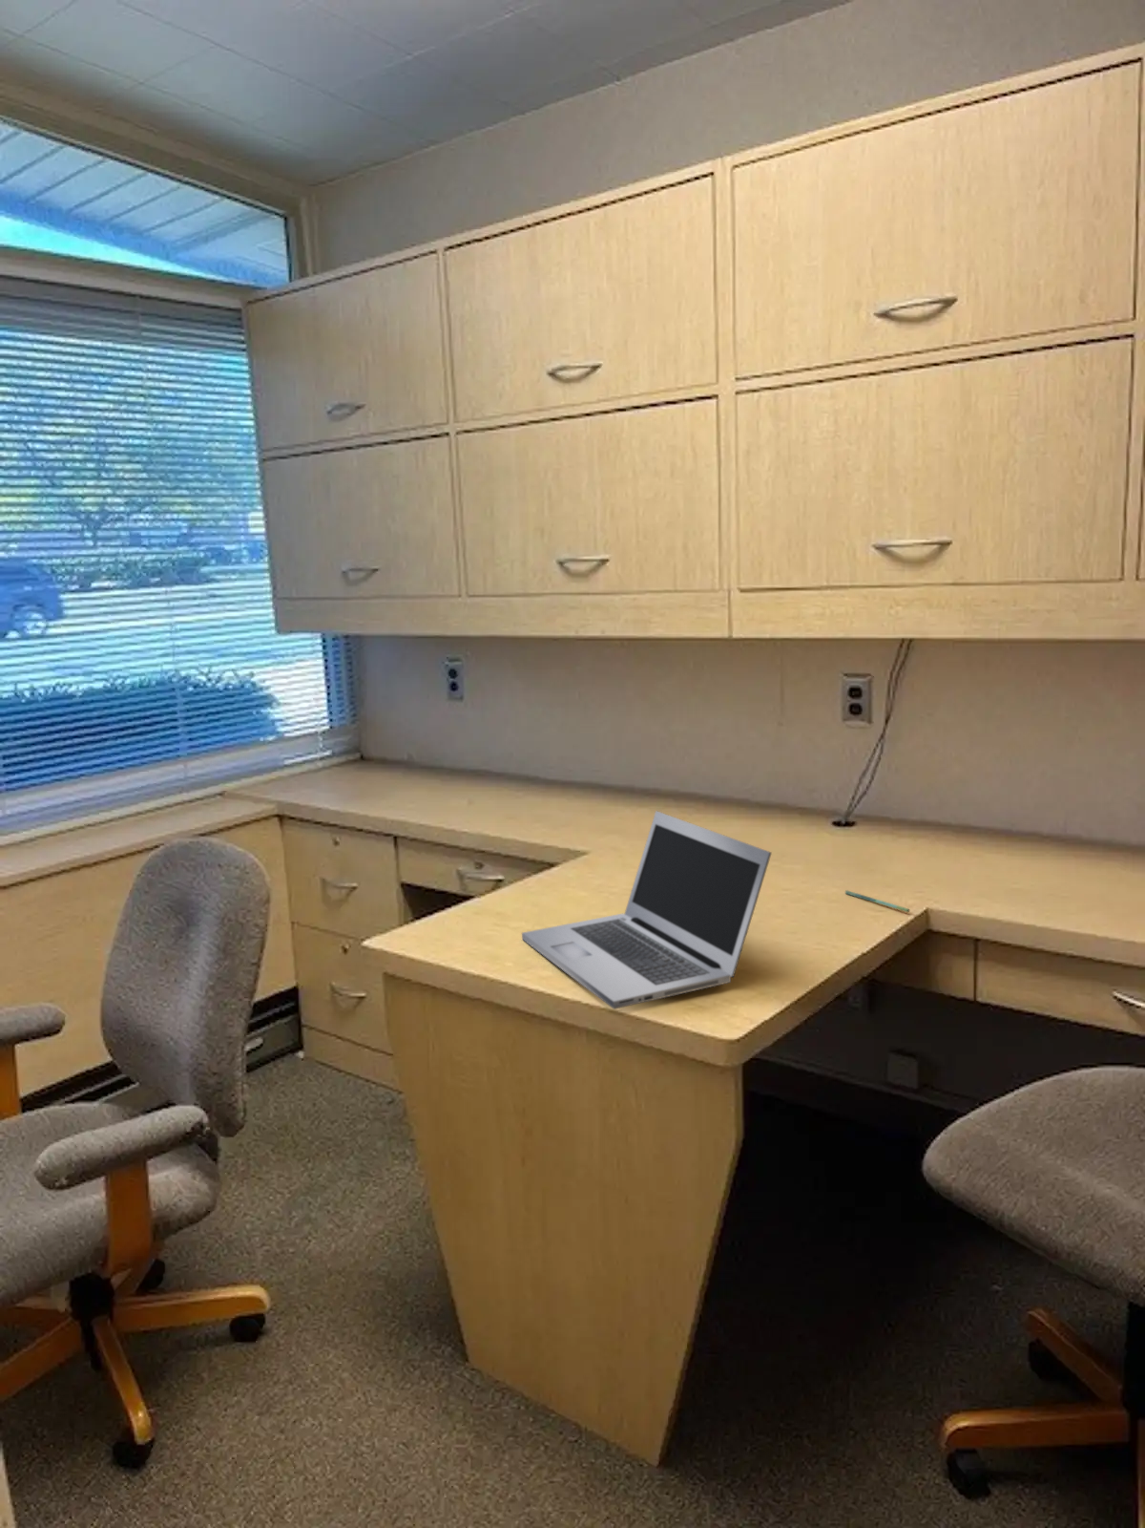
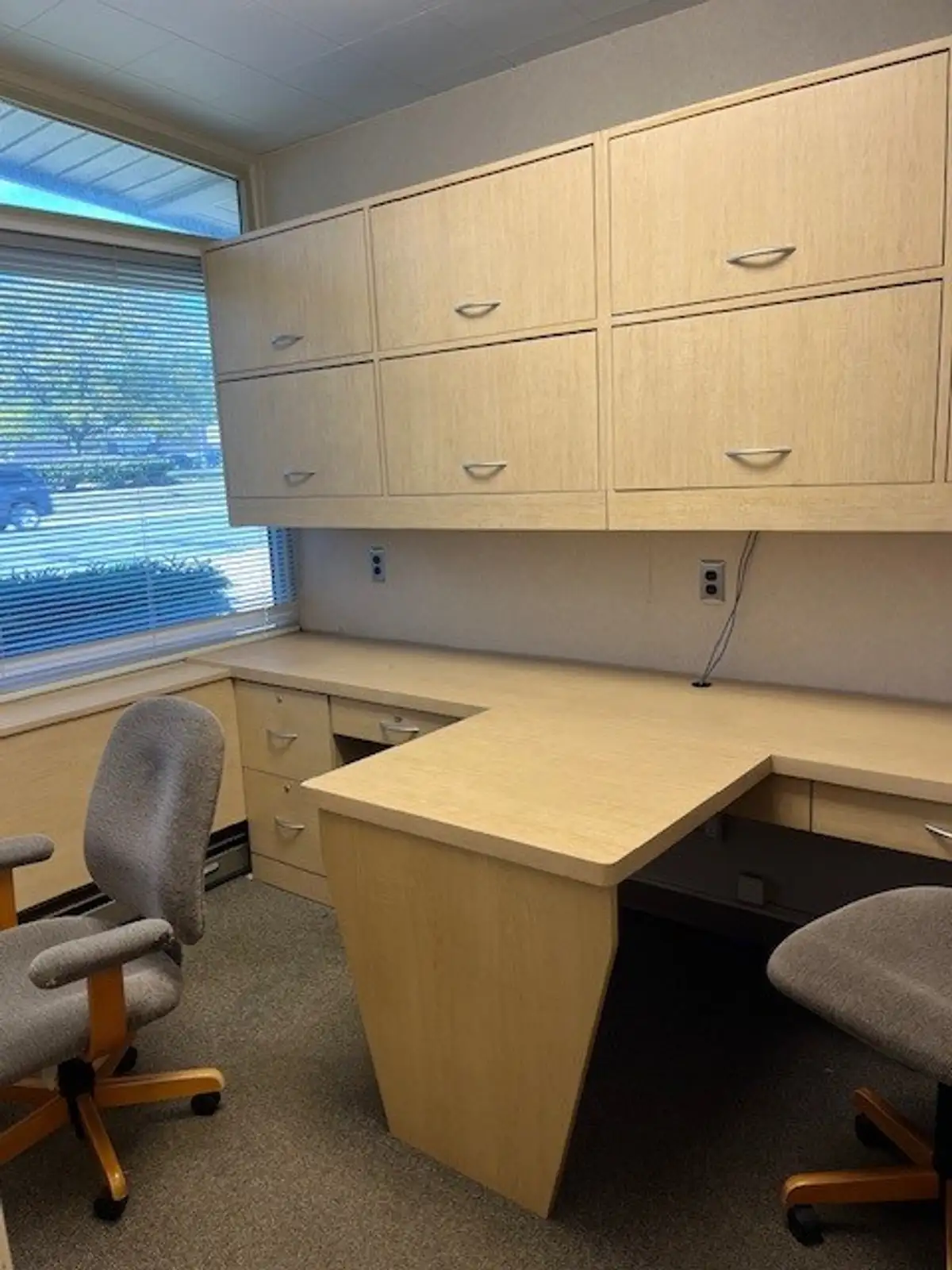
- laptop (637, 900)
- pen (876, 901)
